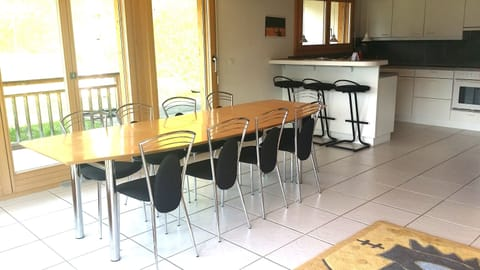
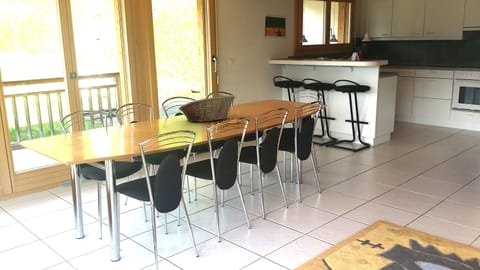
+ fruit basket (208, 107)
